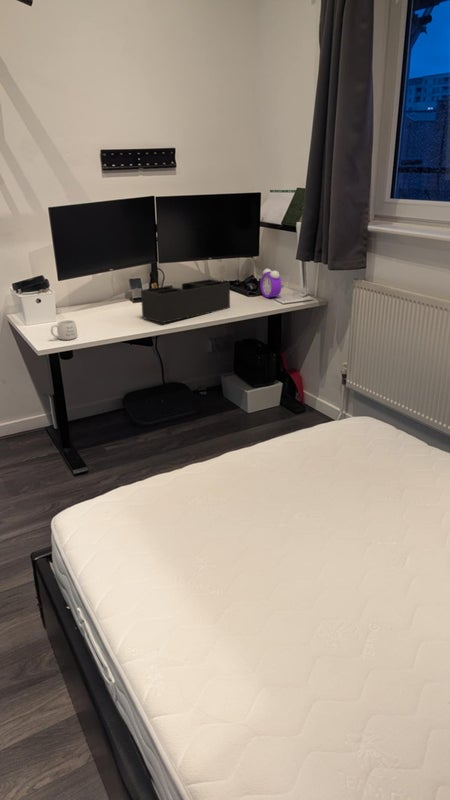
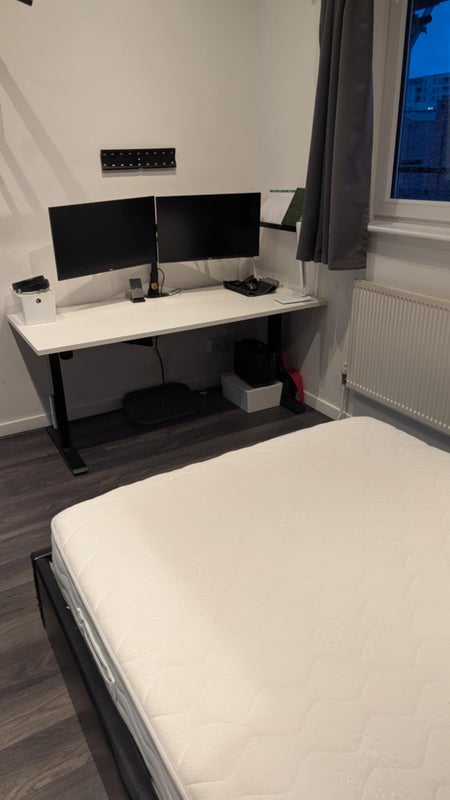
- alarm clock (270, 283)
- desk organizer (187, 299)
- mug (63, 330)
